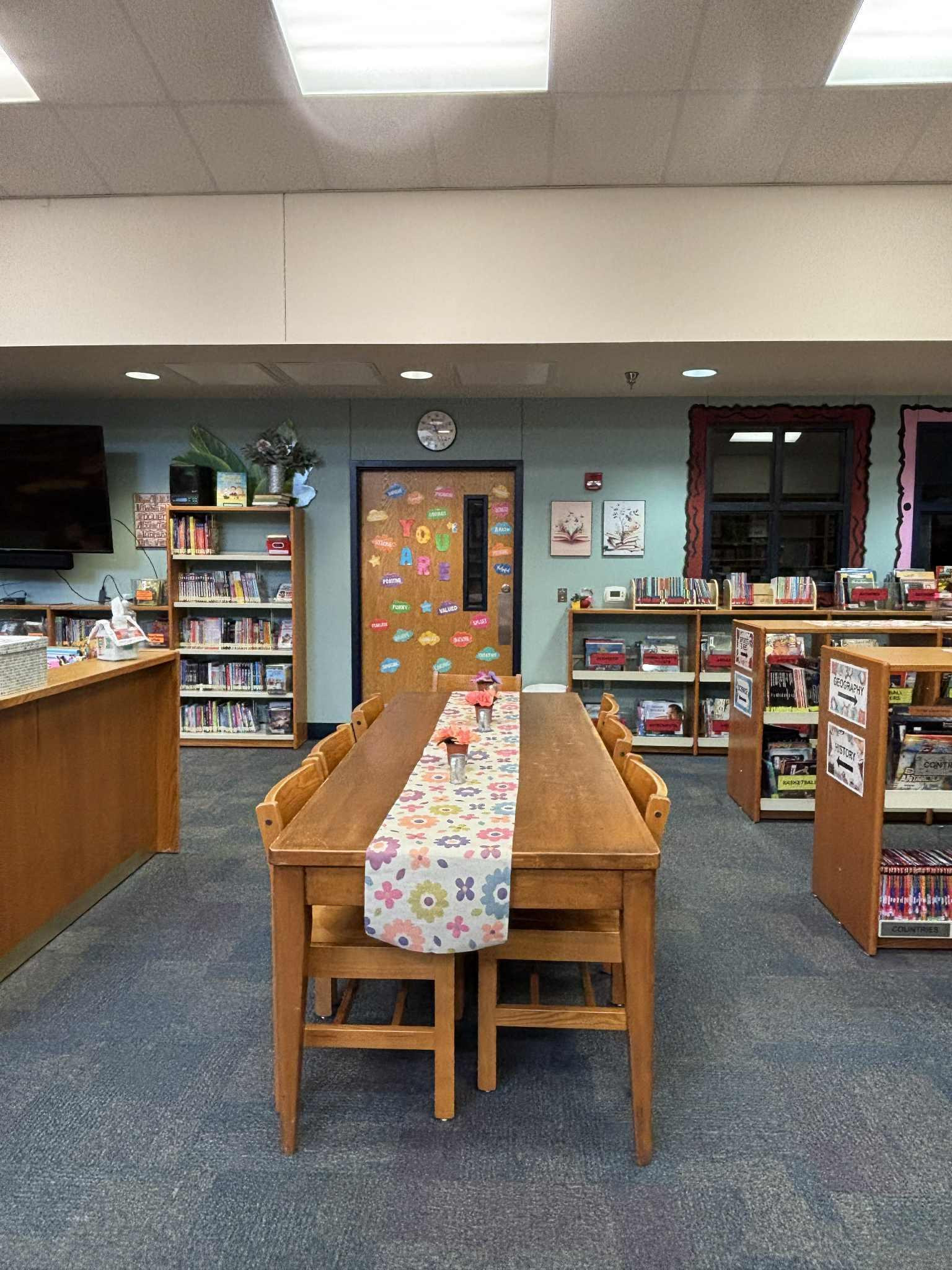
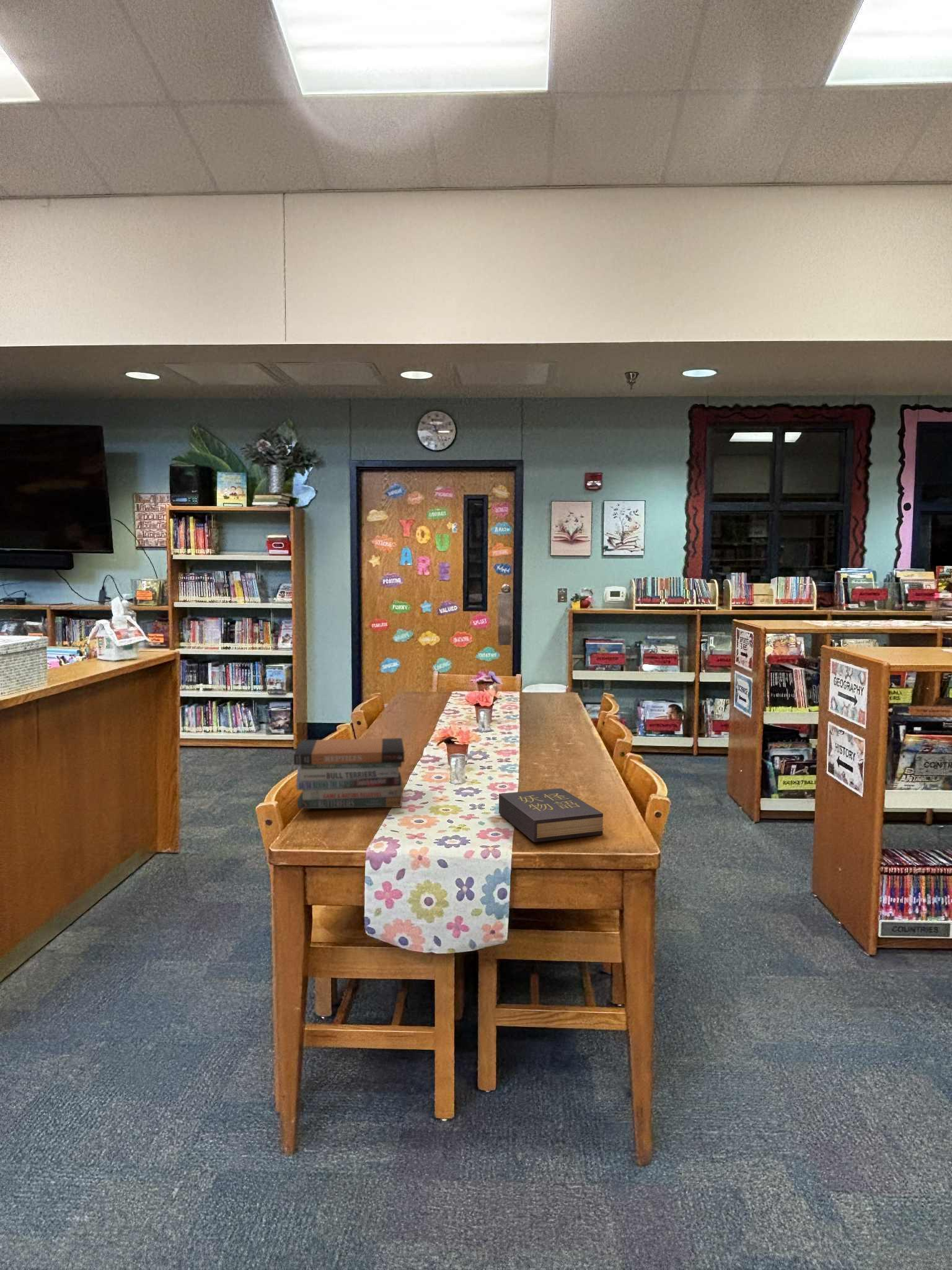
+ hardback book (549, 813)
+ book stack (350, 772)
